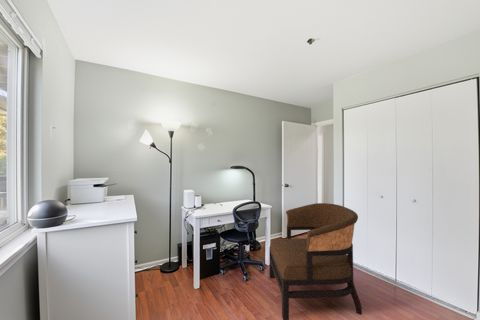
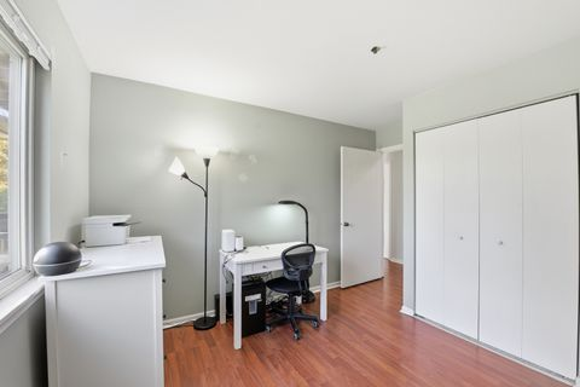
- armchair (312, 250)
